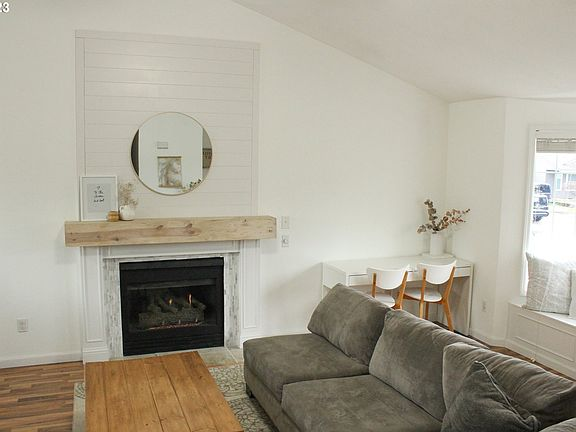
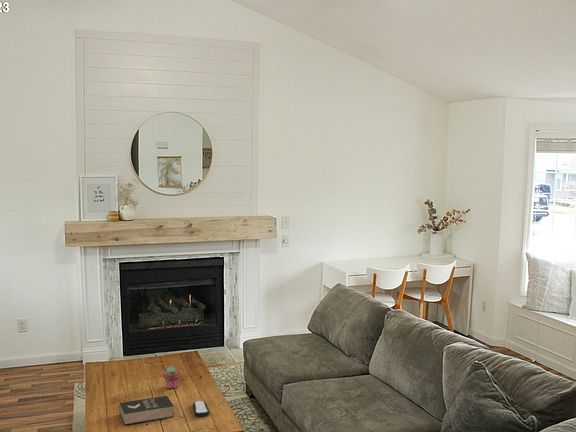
+ potted succulent (171, 376)
+ remote control (200, 408)
+ book (146, 409)
